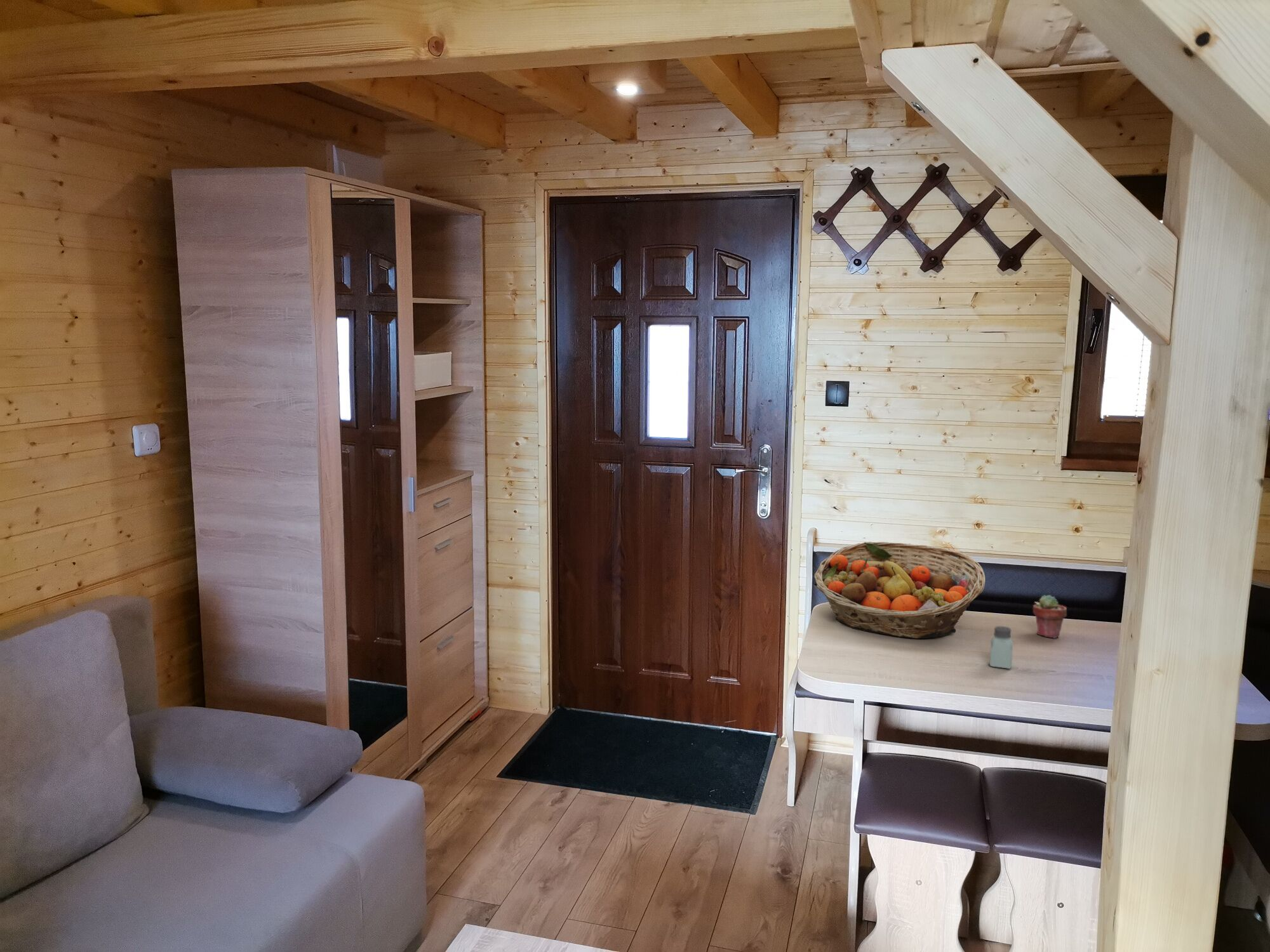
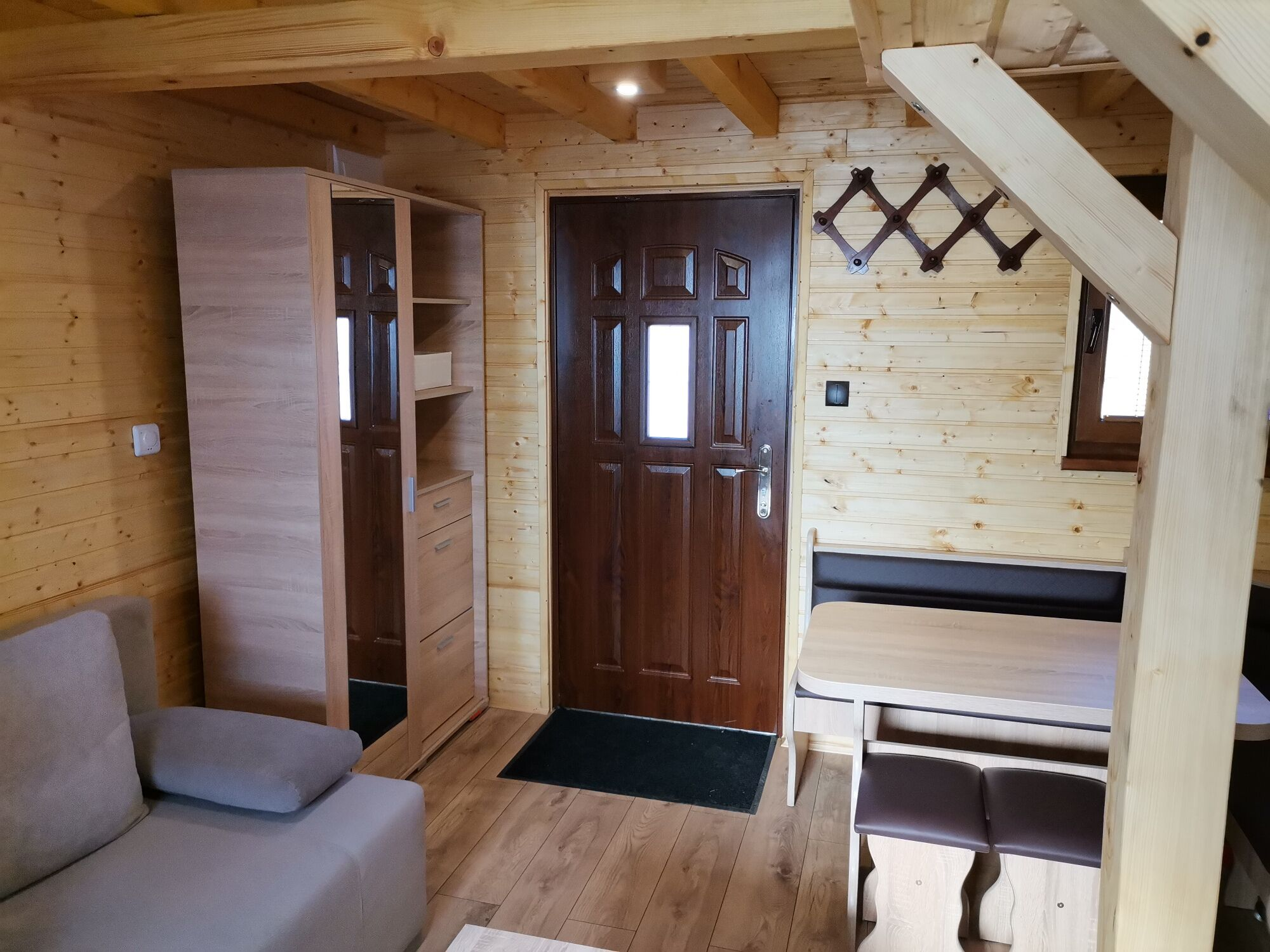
- fruit basket (897, 588)
- saltshaker (1001, 647)
- potted succulent (1049, 614)
